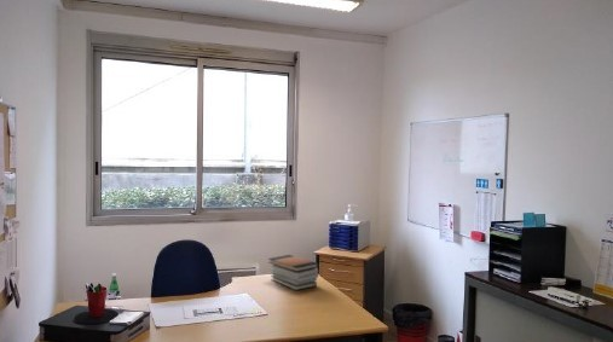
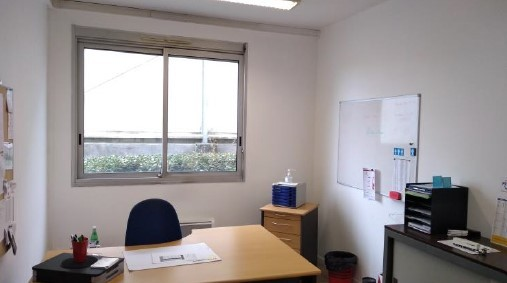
- book stack (293, 272)
